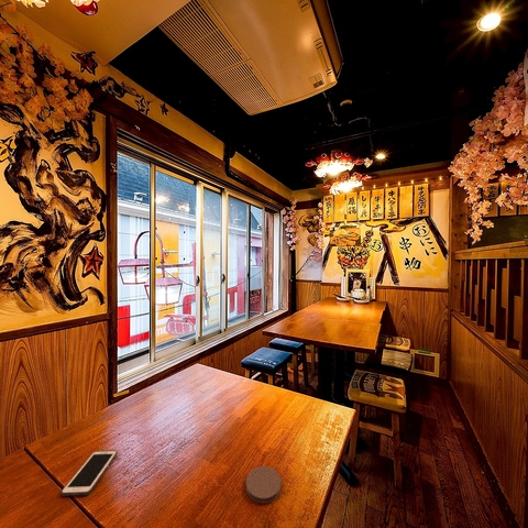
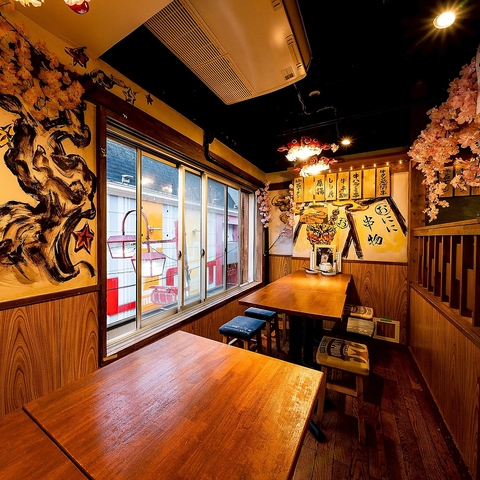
- cell phone (91, 471)
- coaster (263, 483)
